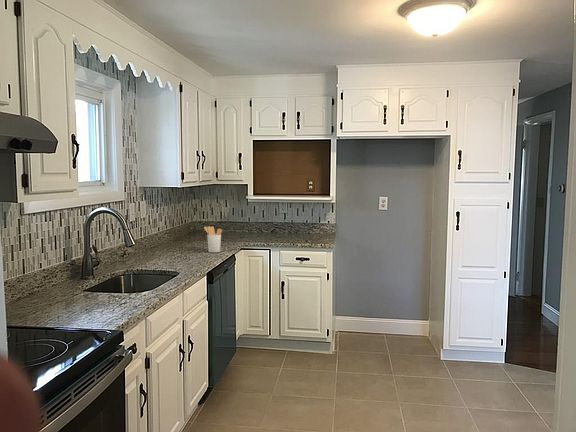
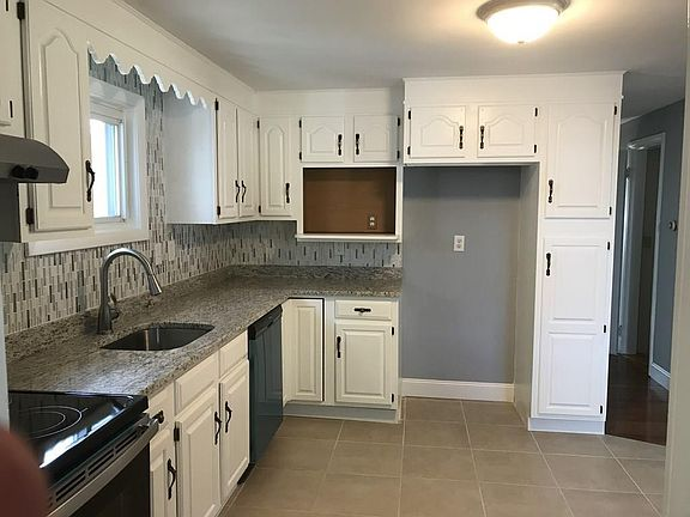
- utensil holder (212, 238)
